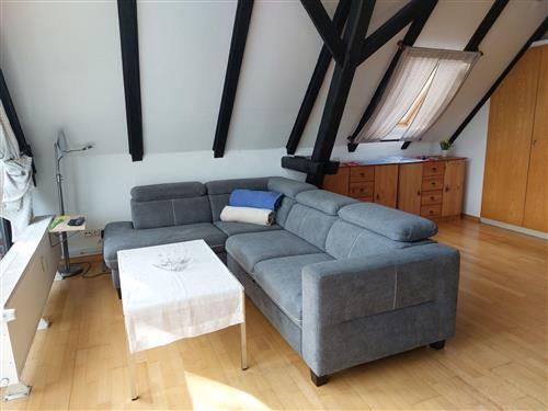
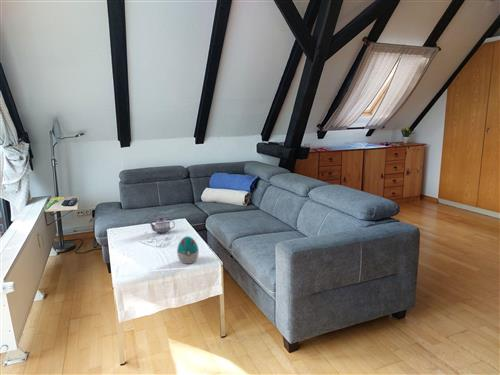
+ decorative egg (187, 249)
+ teapot (162, 225)
